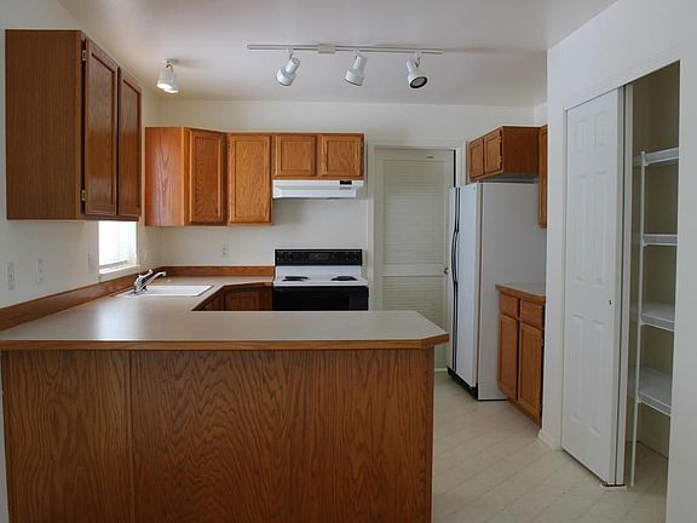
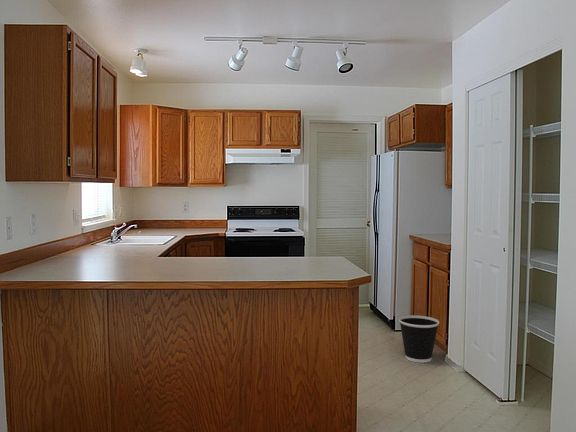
+ wastebasket (418, 339)
